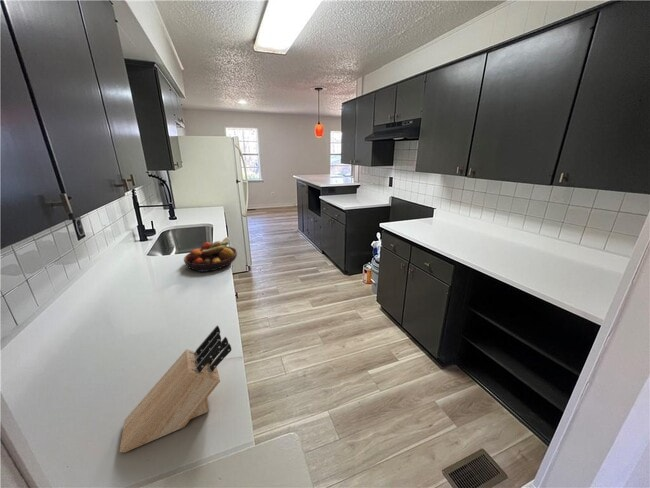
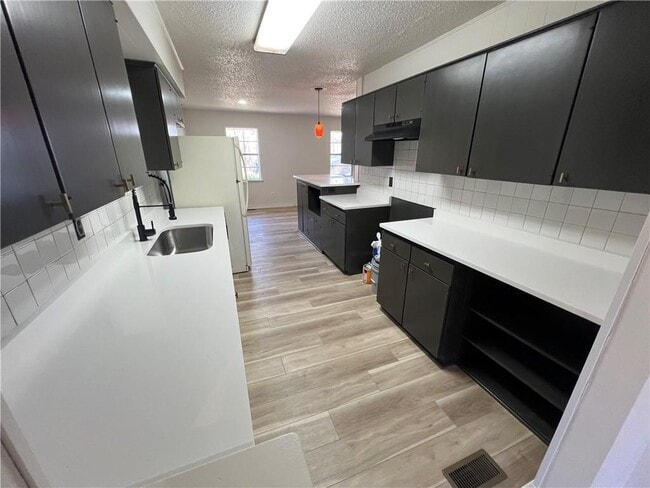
- knife block (177, 381)
- fruit bowl (211, 252)
